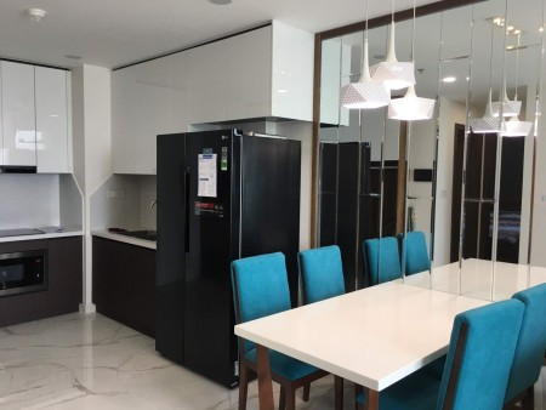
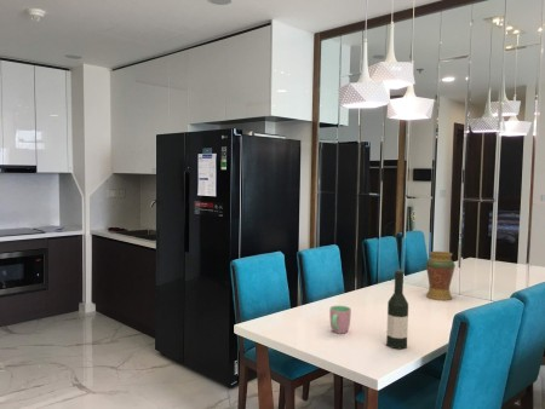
+ wine bottle (397, 307)
+ decorative vase (440, 275)
+ cup (338, 321)
